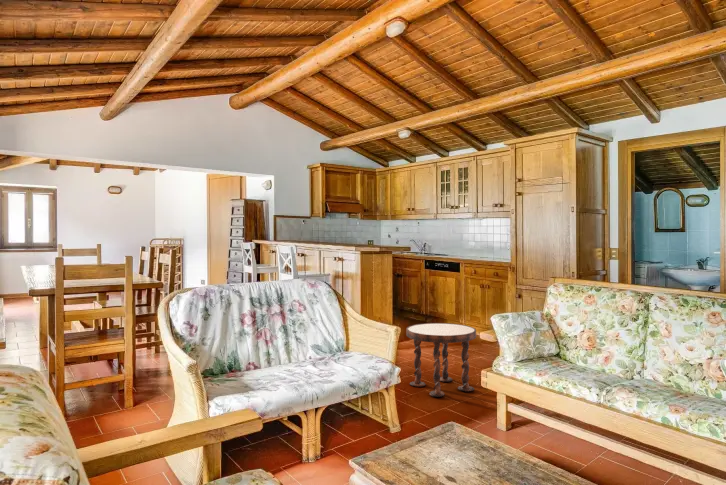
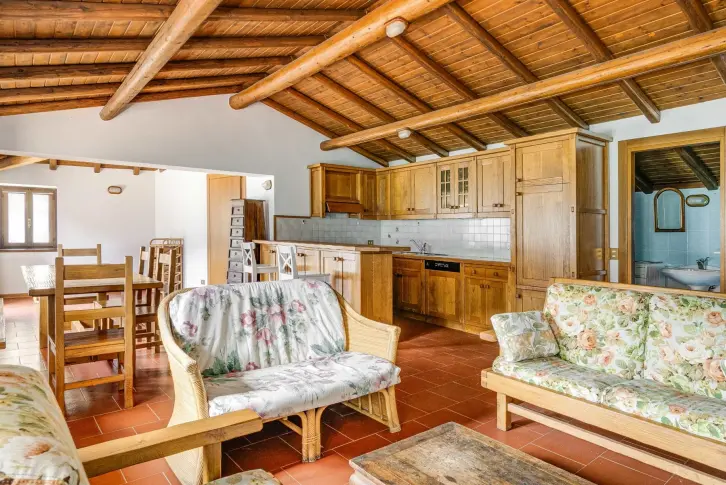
- side table (442, 357)
